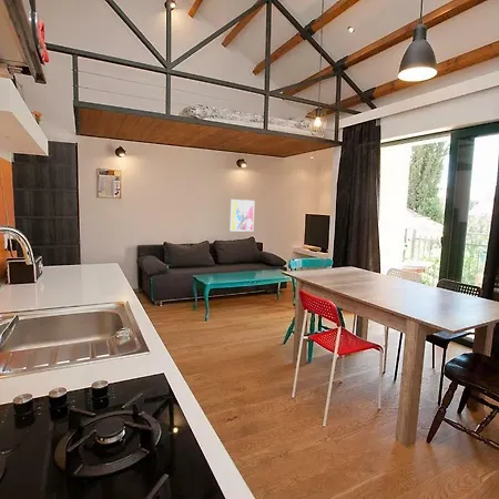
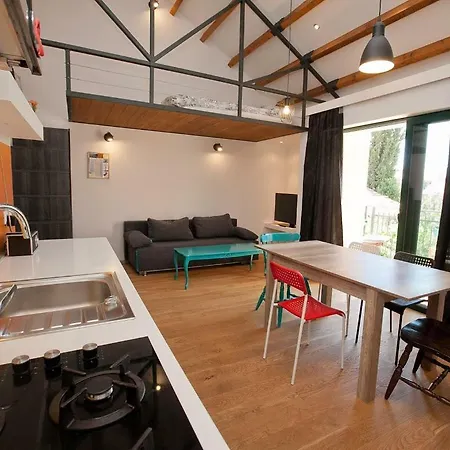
- wall art (242, 215)
